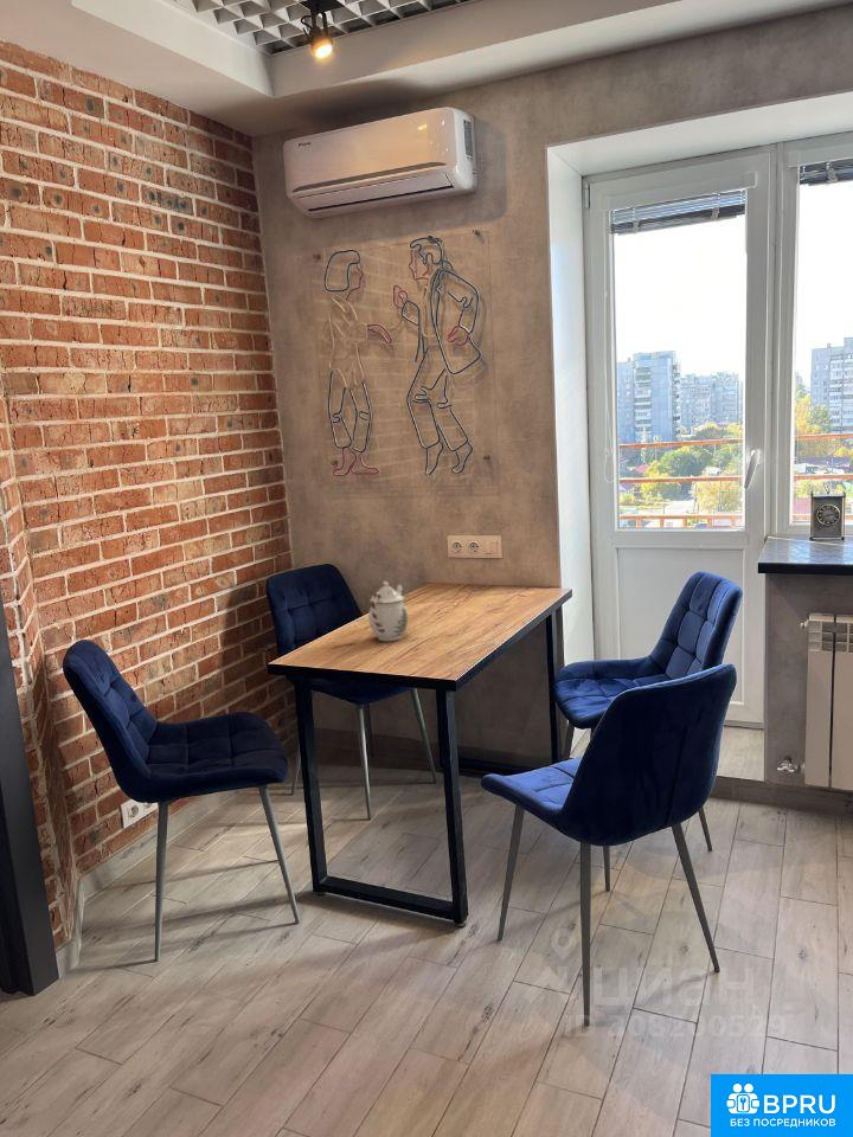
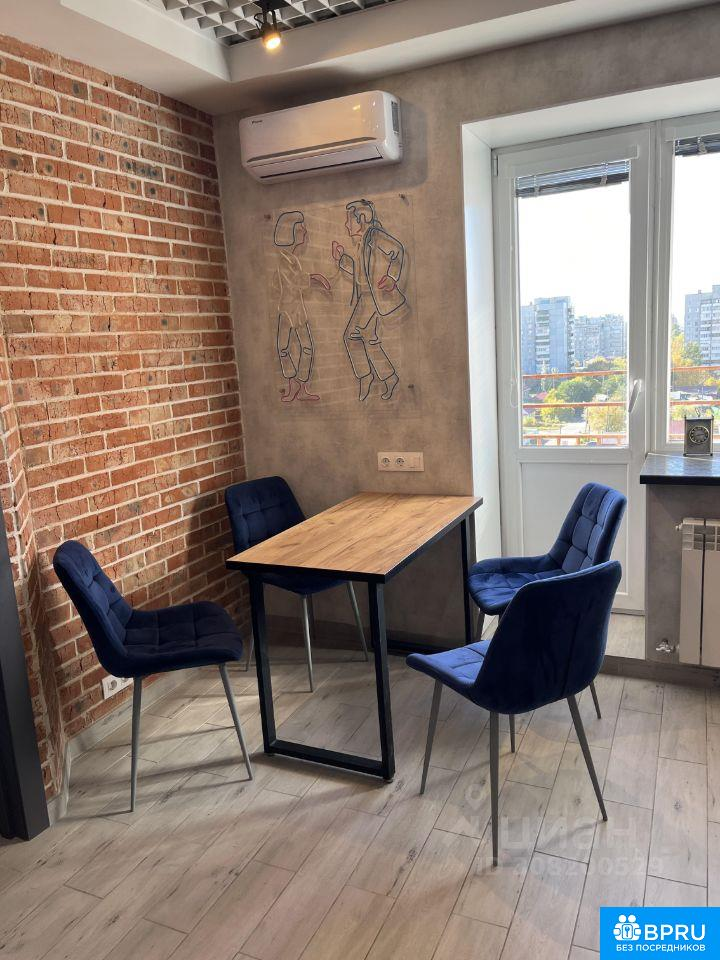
- teapot (387, 609)
